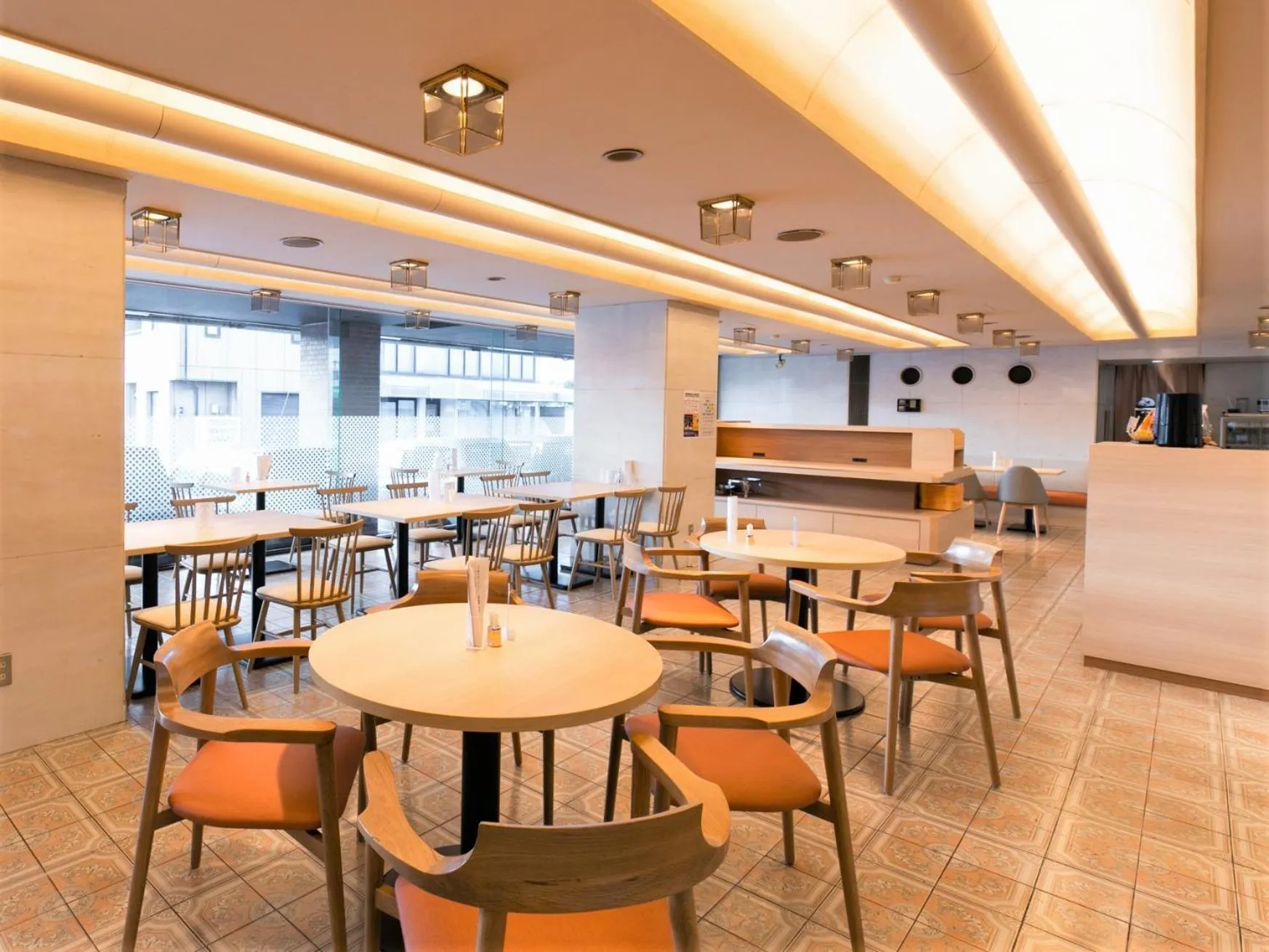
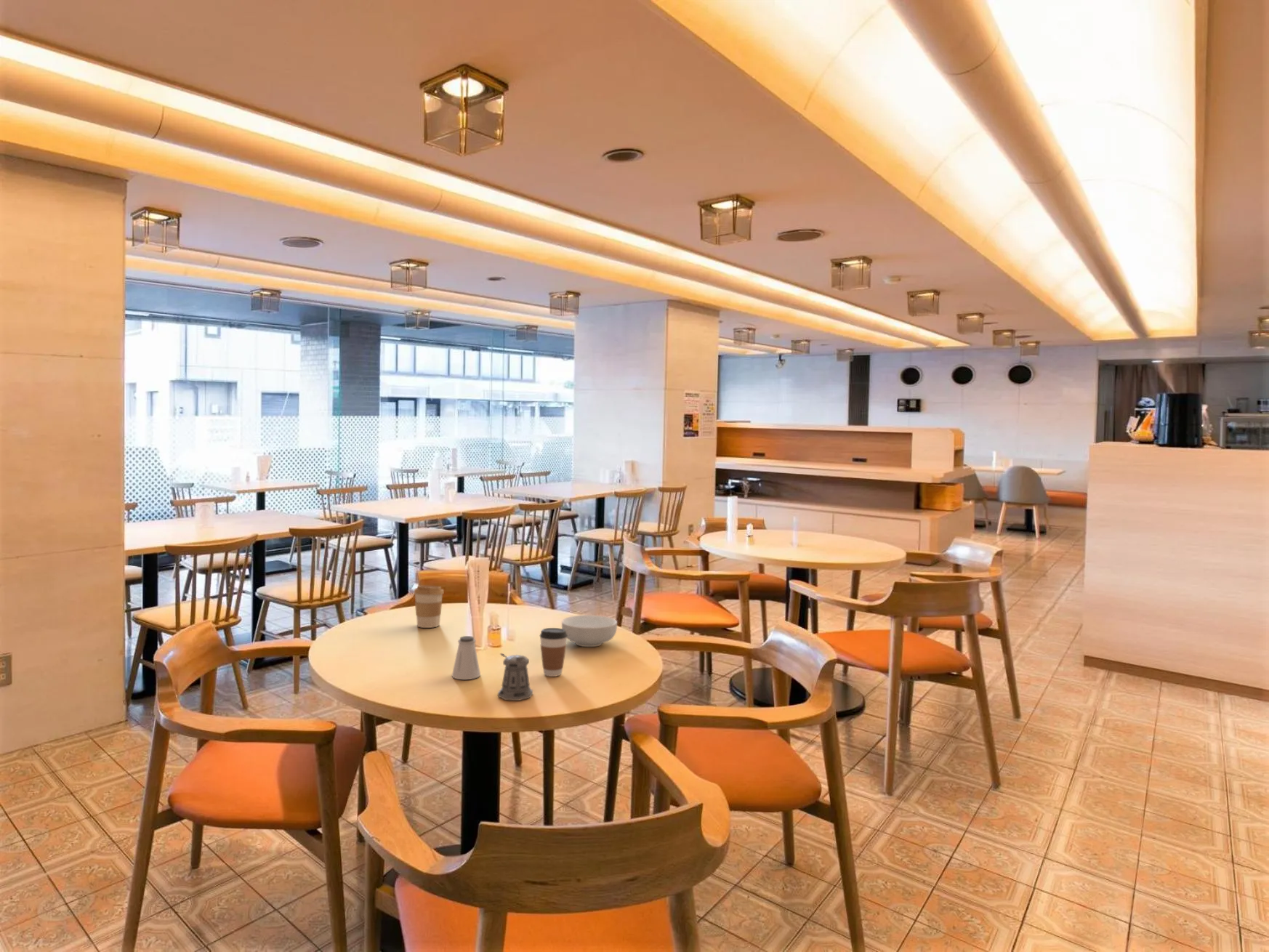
+ pepper shaker (515, 673)
+ cereal bowl (589, 632)
+ coffee cup (553, 651)
+ coffee cup (428, 605)
+ saltshaker (466, 656)
